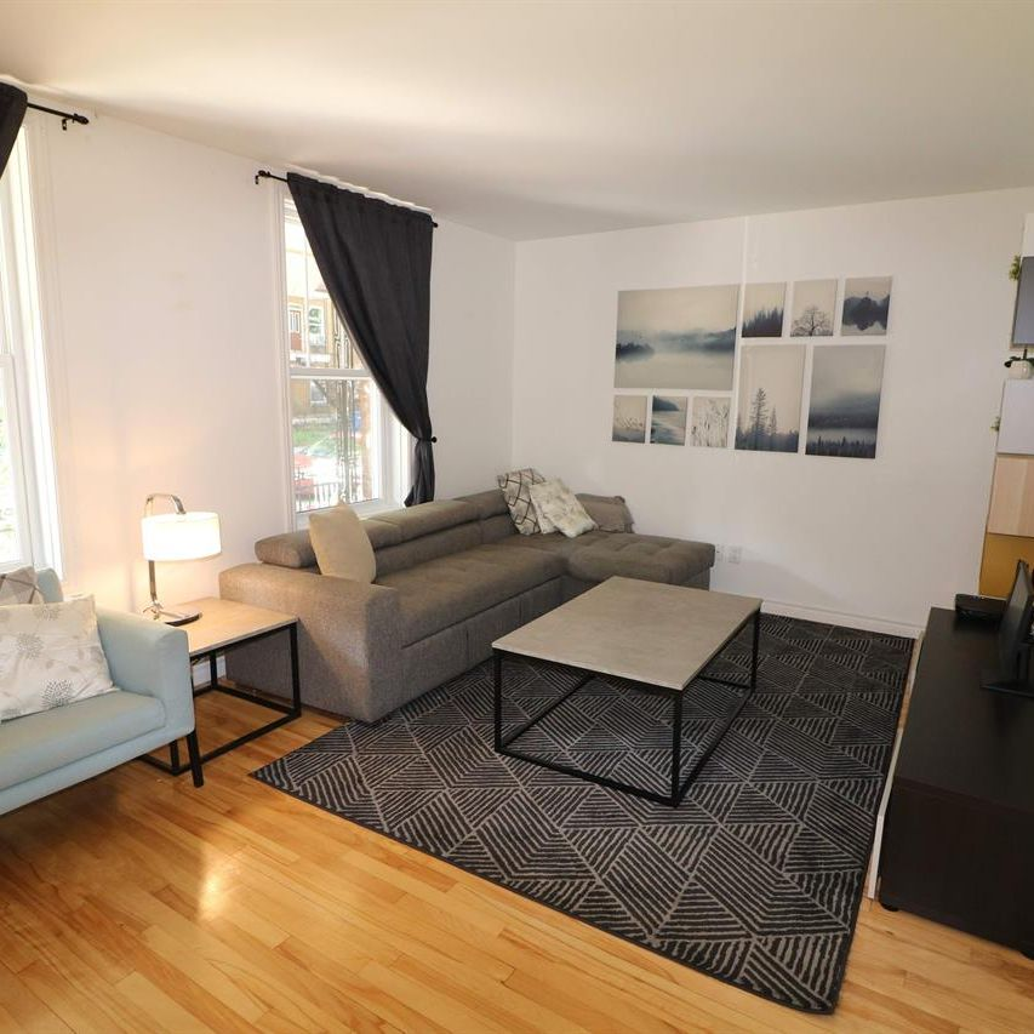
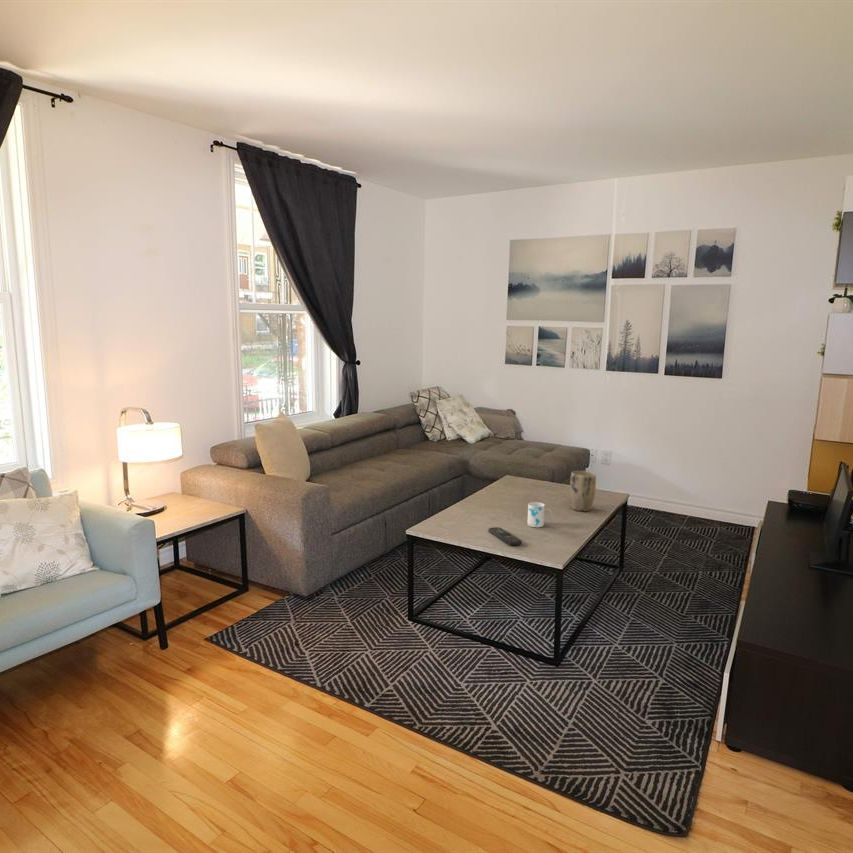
+ mug (539, 515)
+ plant pot (582, 491)
+ remote control (504, 535)
